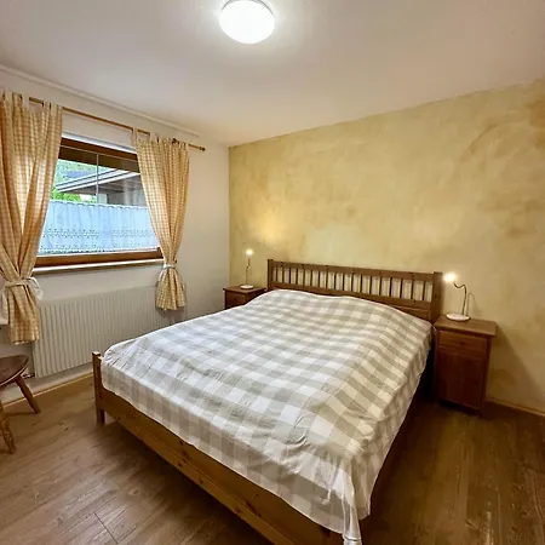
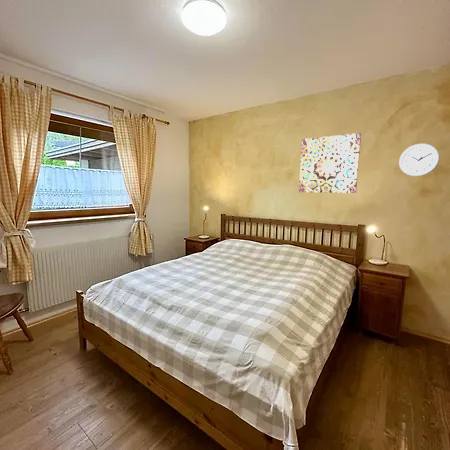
+ wall clock (418, 160)
+ wall art (327, 165)
